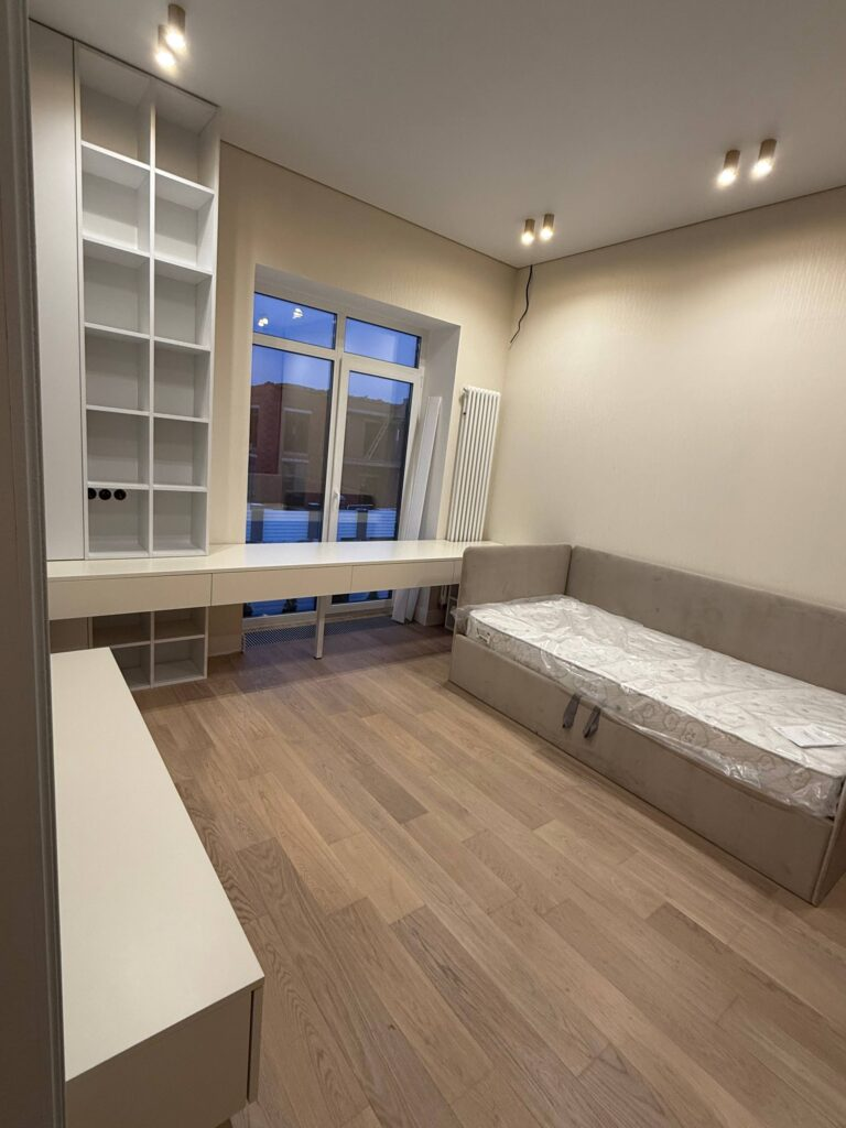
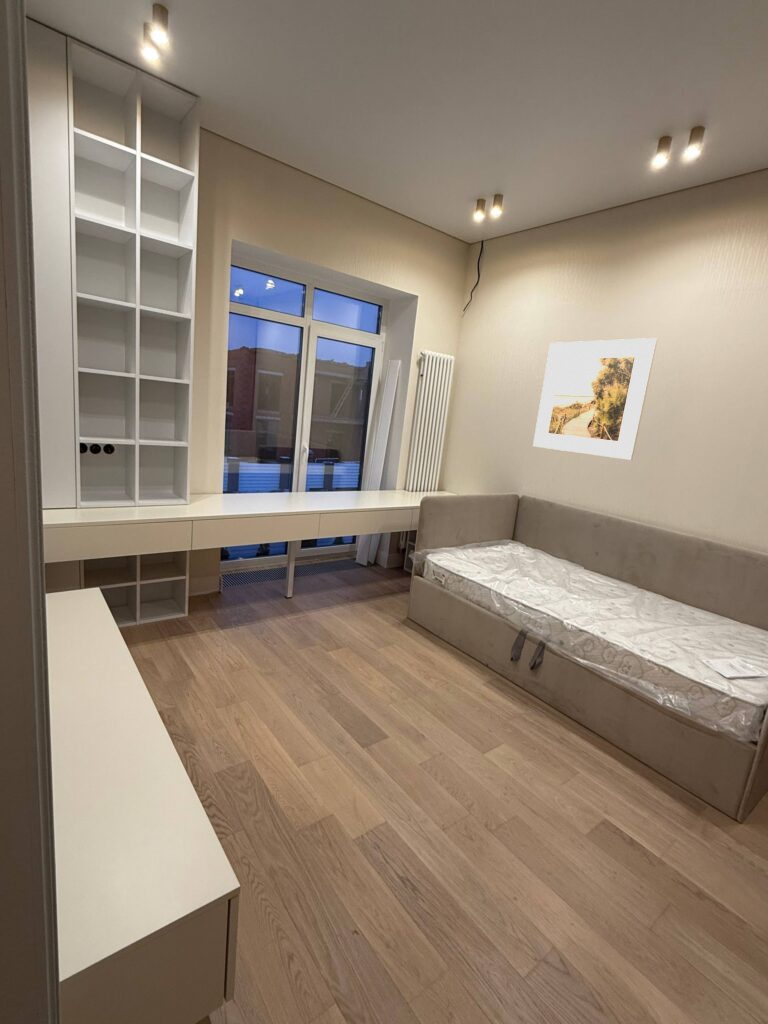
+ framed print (588, 398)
